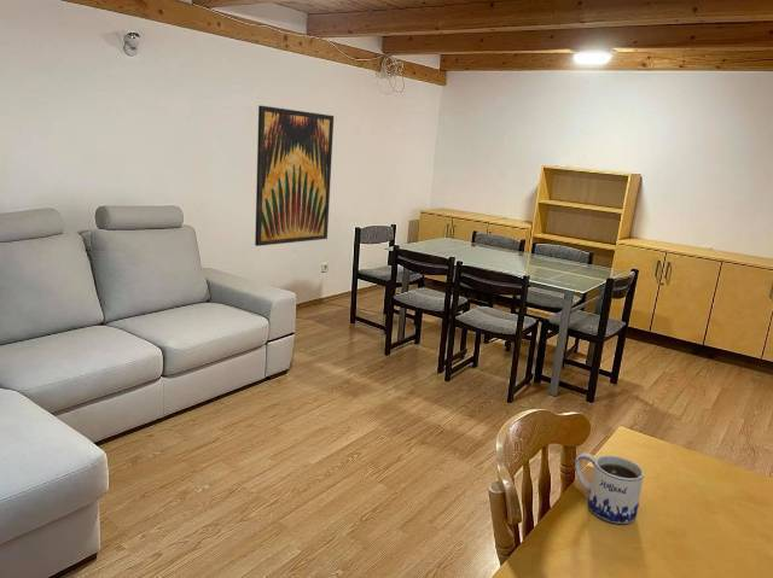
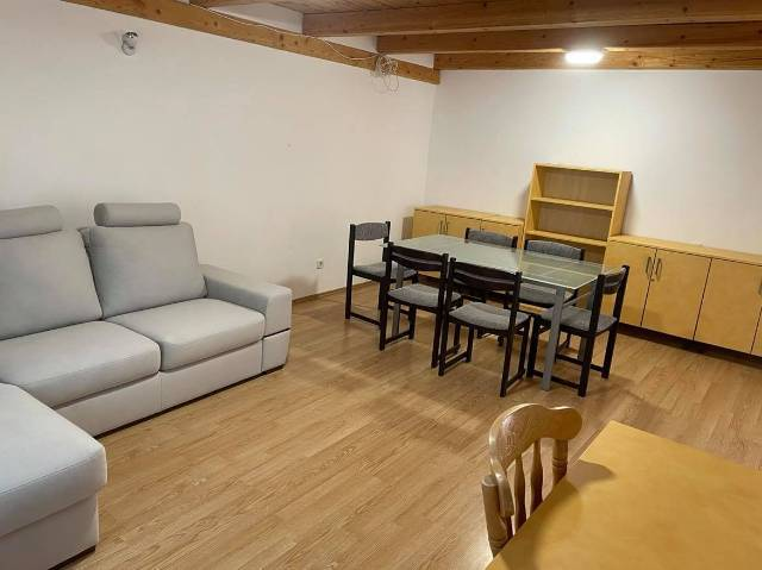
- mug (608, 485)
- wall art (296, 177)
